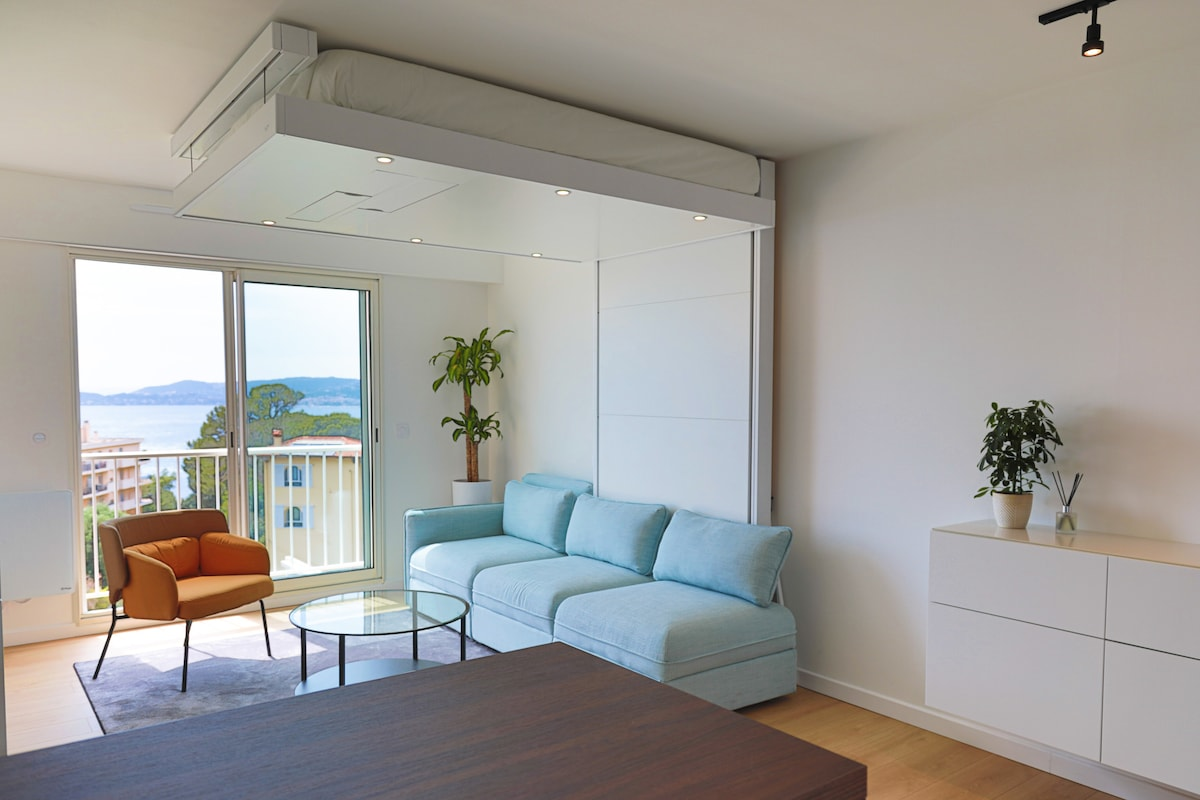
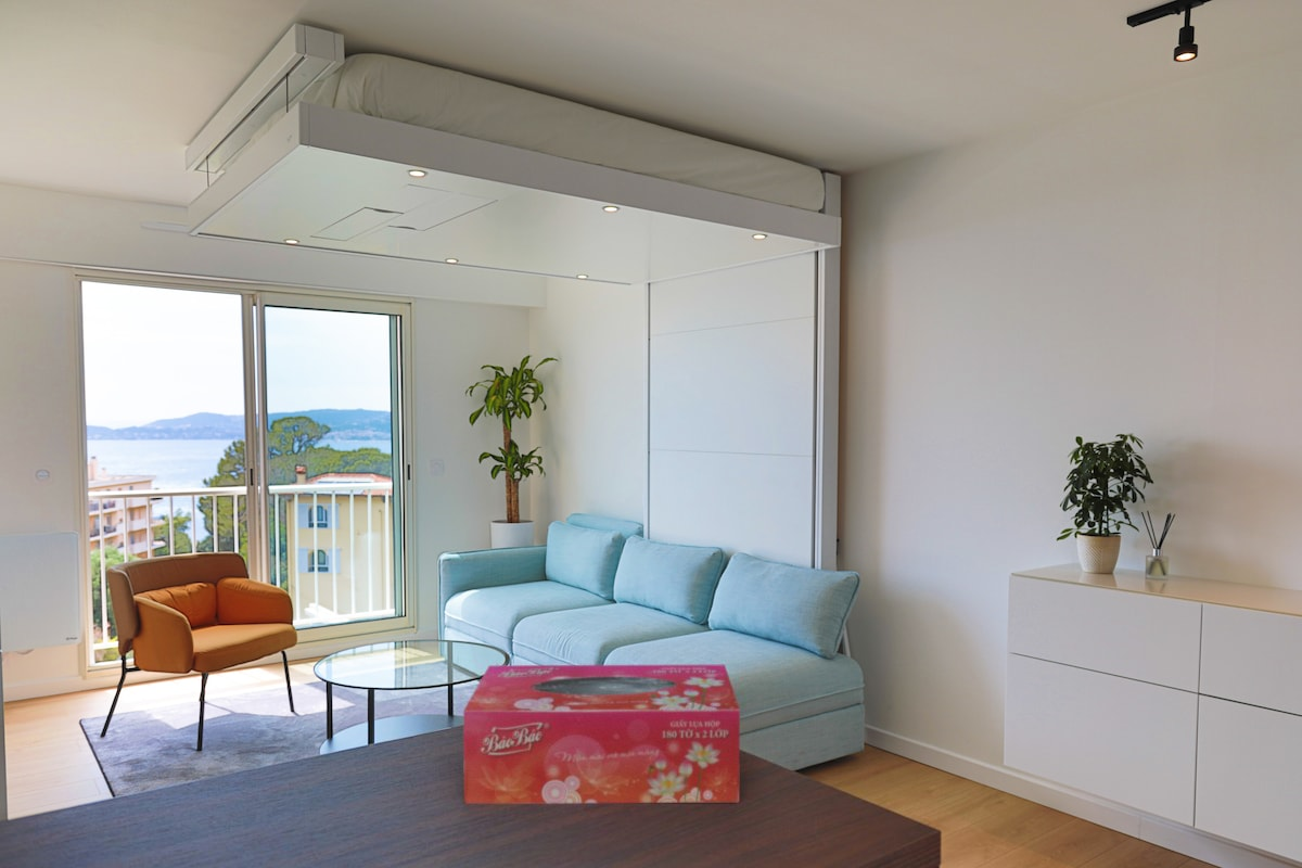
+ tissue box (604, 728)
